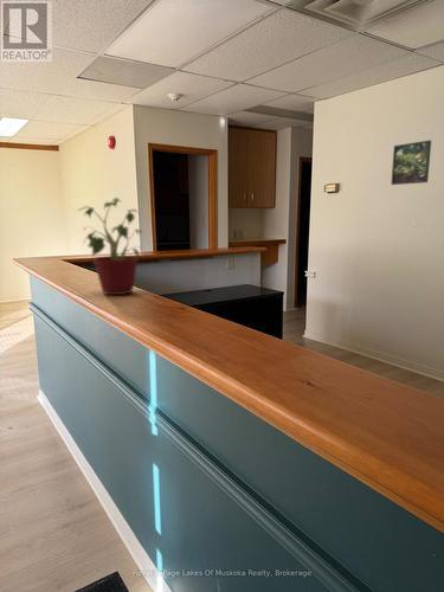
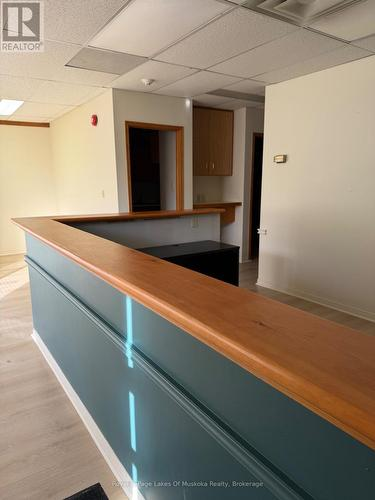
- potted plant (116, 247)
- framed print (410, 163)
